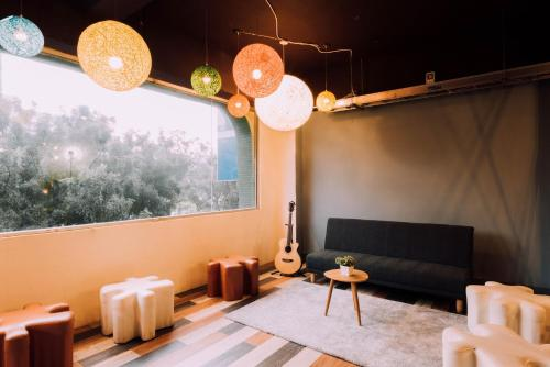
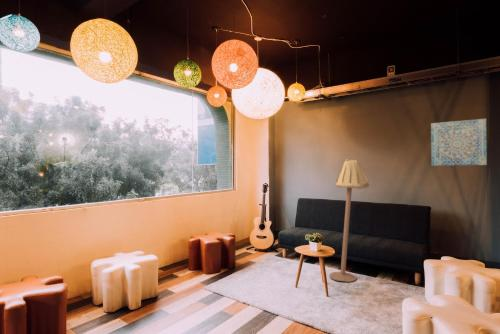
+ wall art (457, 143)
+ floor lamp (348, 218)
